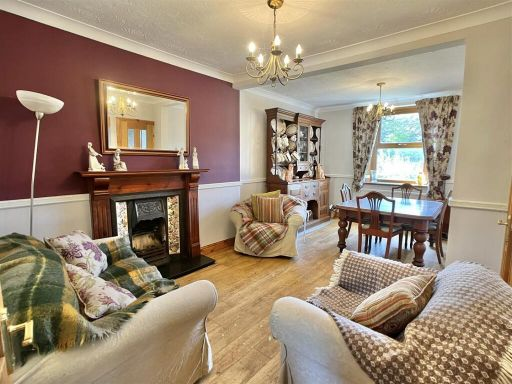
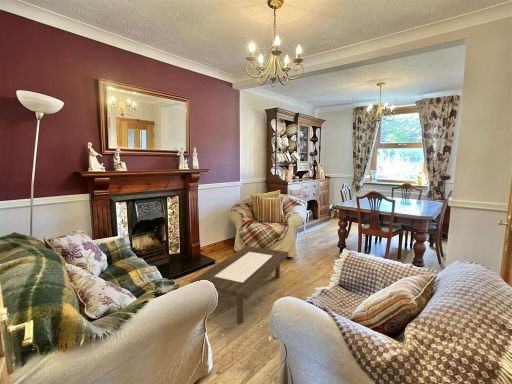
+ coffee table (246, 278)
